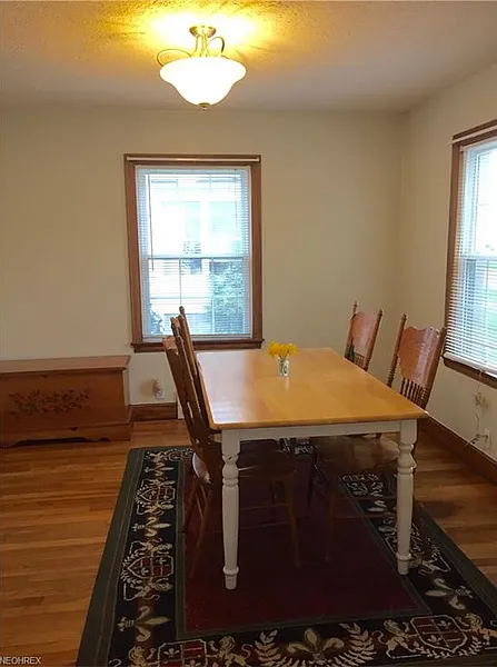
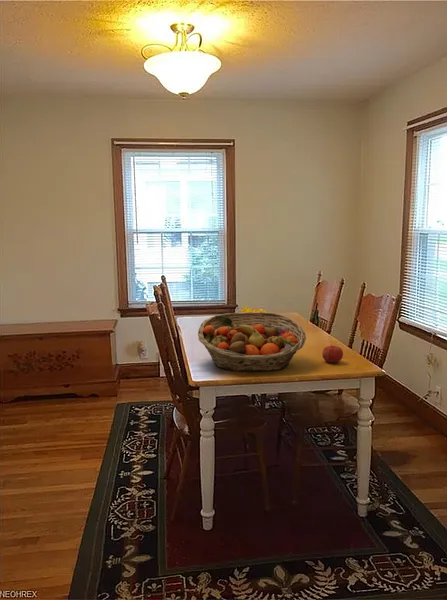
+ fruit basket (251, 340)
+ fruit (332, 353)
